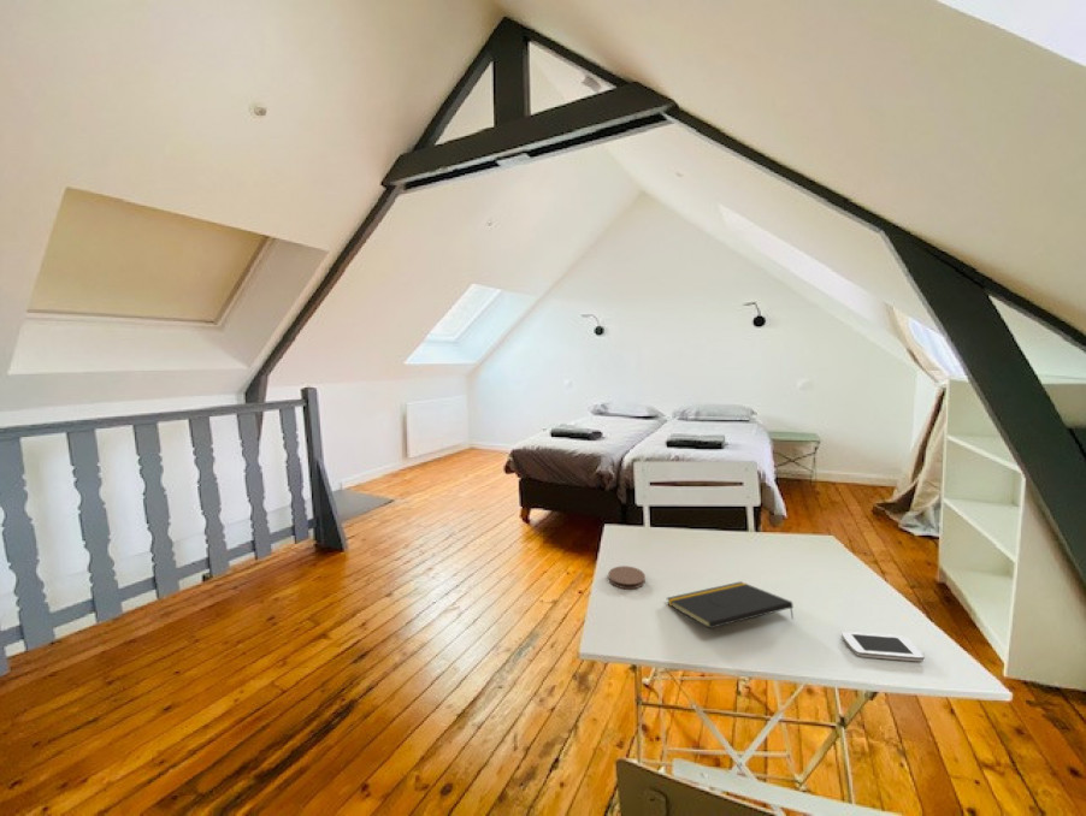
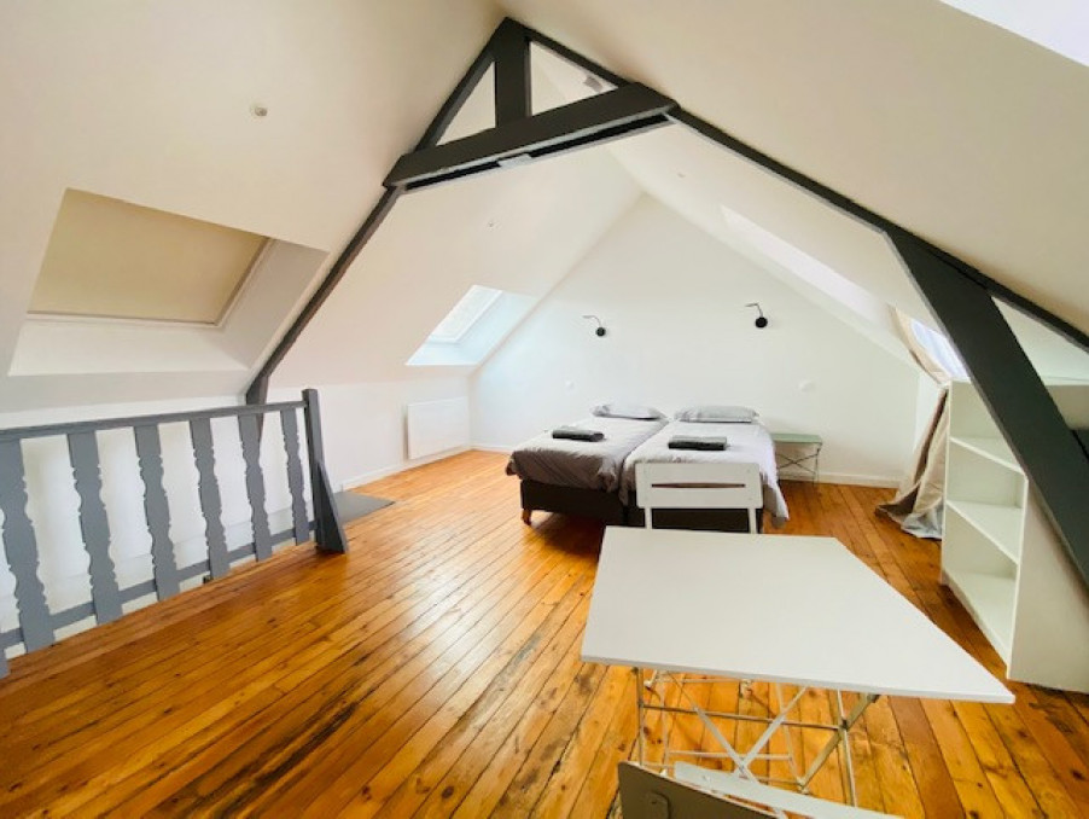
- coaster (626, 576)
- notepad (726, 602)
- smartphone (880, 645)
